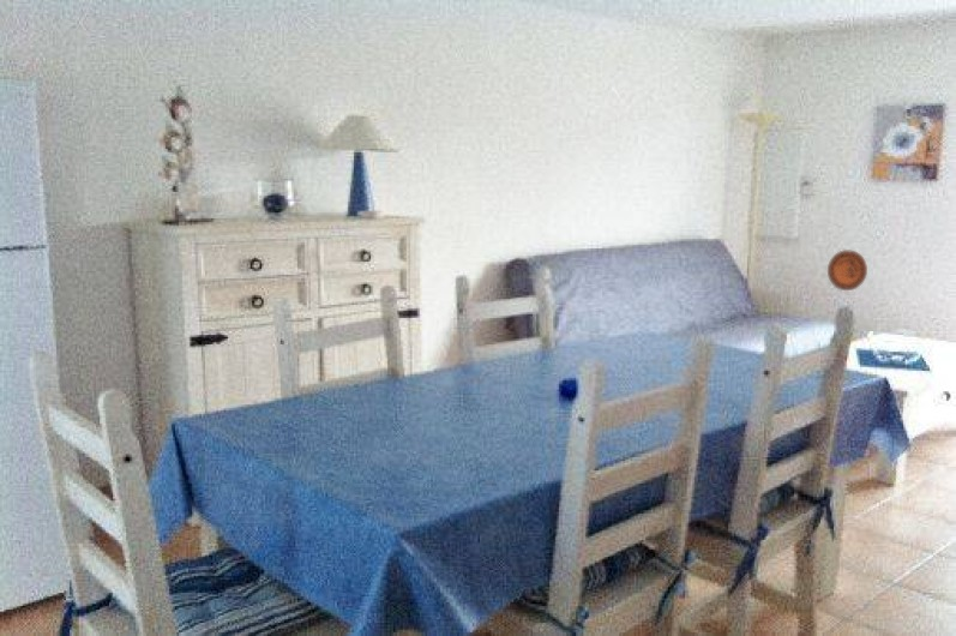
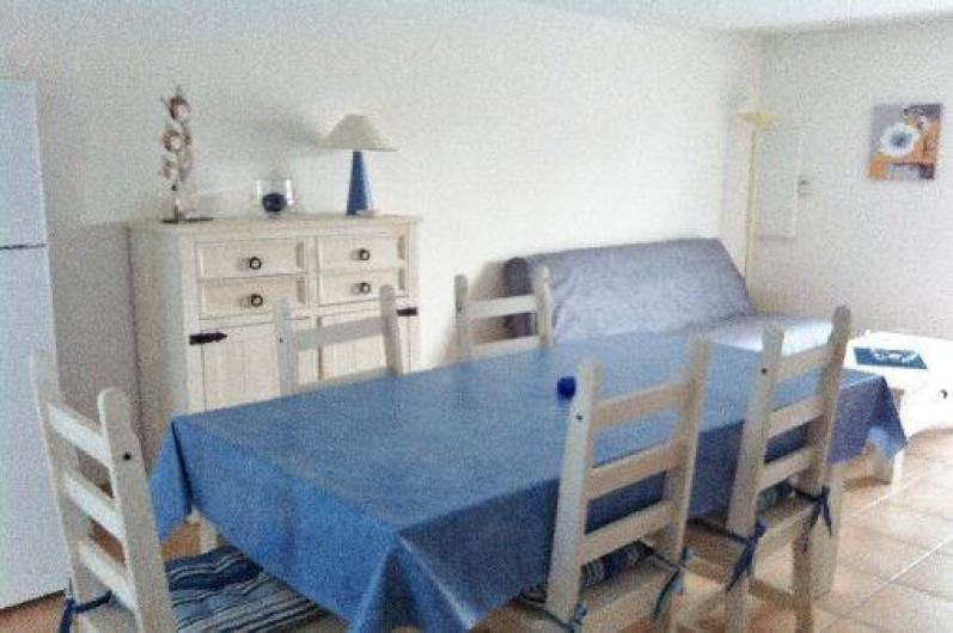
- decorative plate (847, 270)
